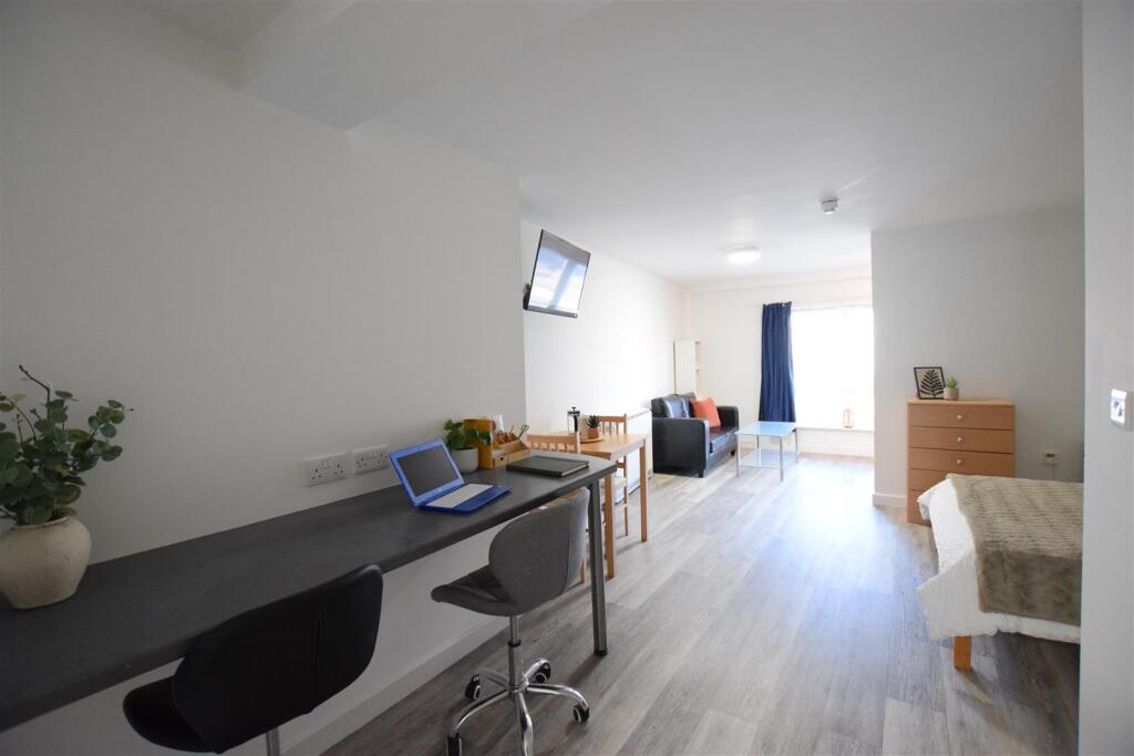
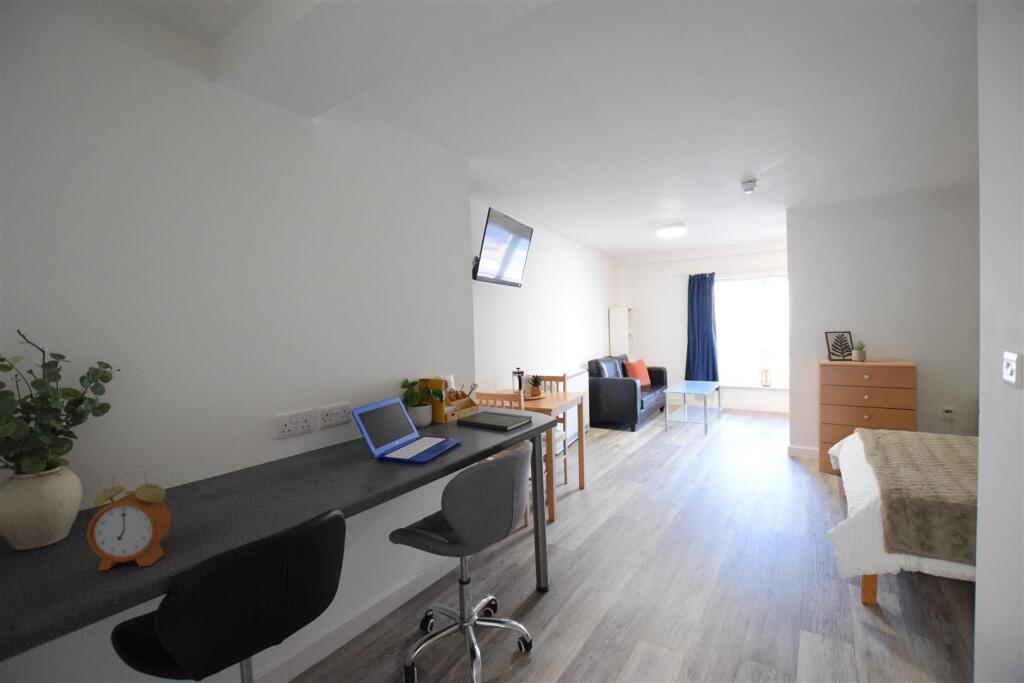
+ alarm clock (130, 517)
